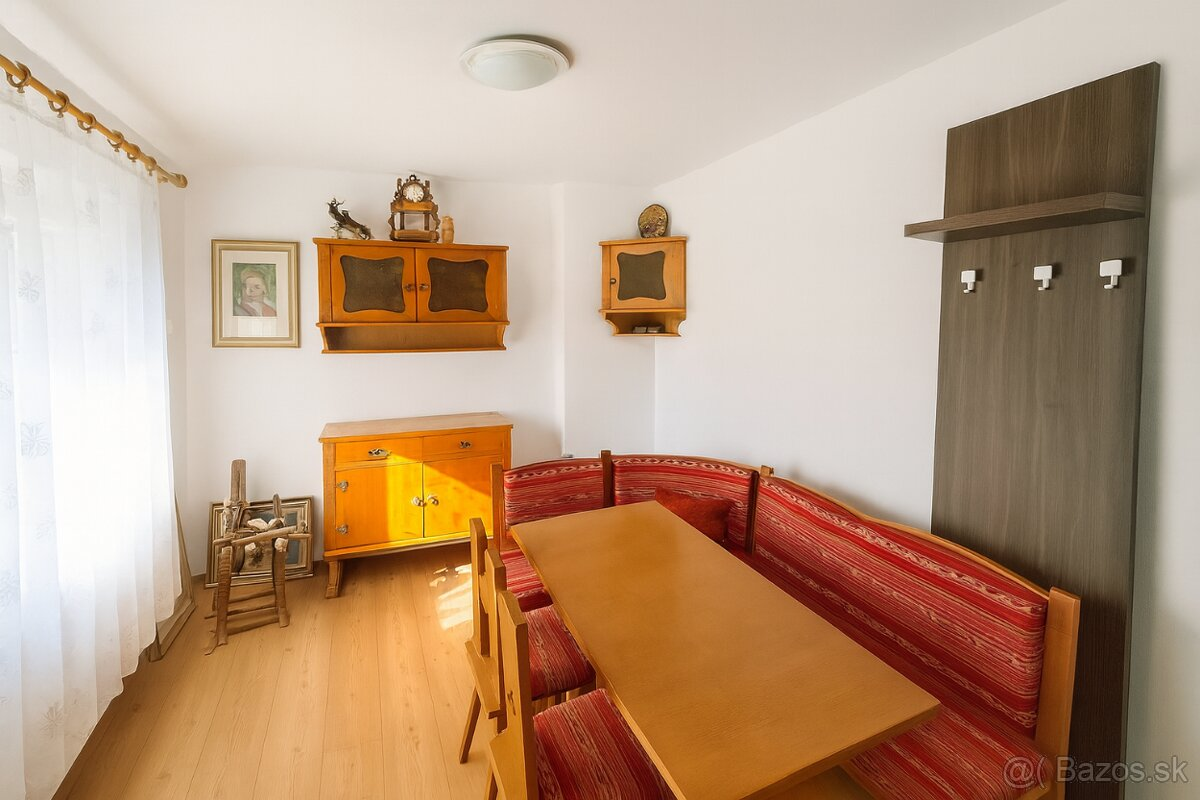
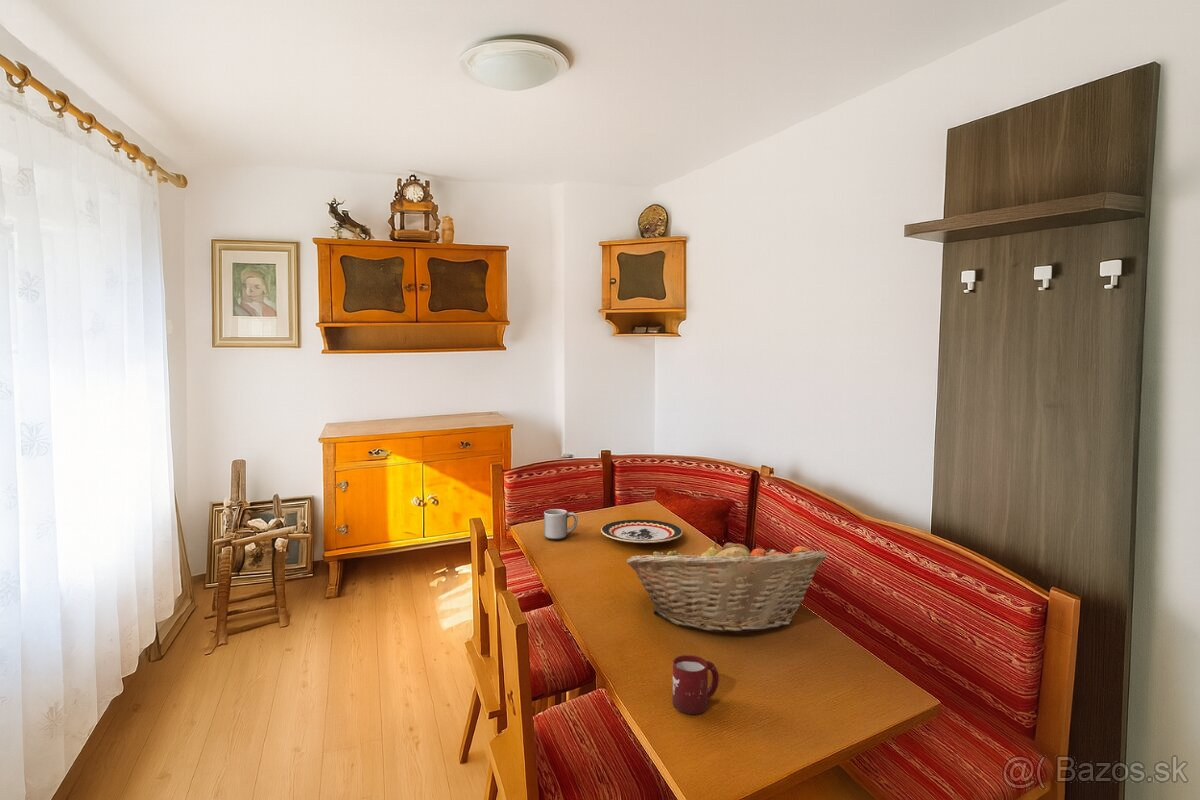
+ cup (696, 682)
+ mug (561, 523)
+ fruit basket (724, 573)
+ plate (641, 533)
